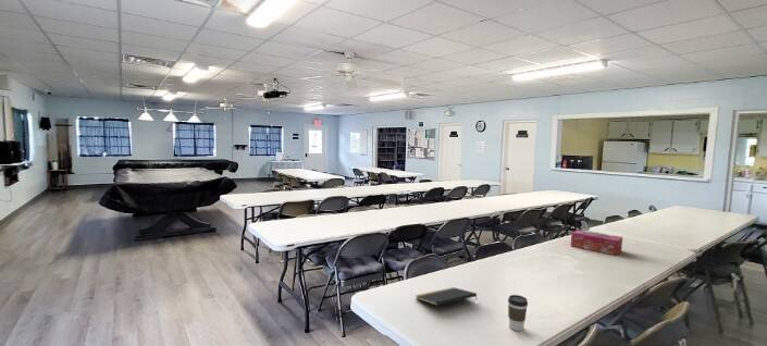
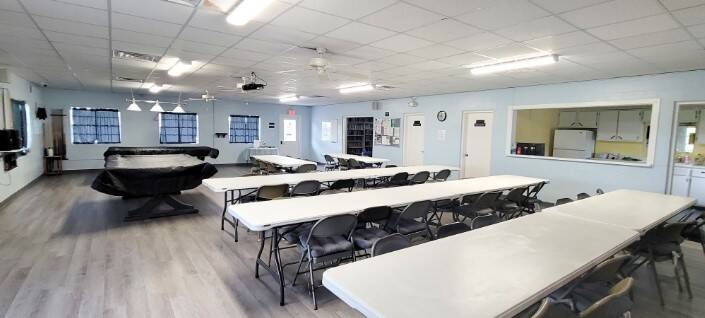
- coffee cup (517, 312)
- tissue box (595, 242)
- notepad (445, 295)
